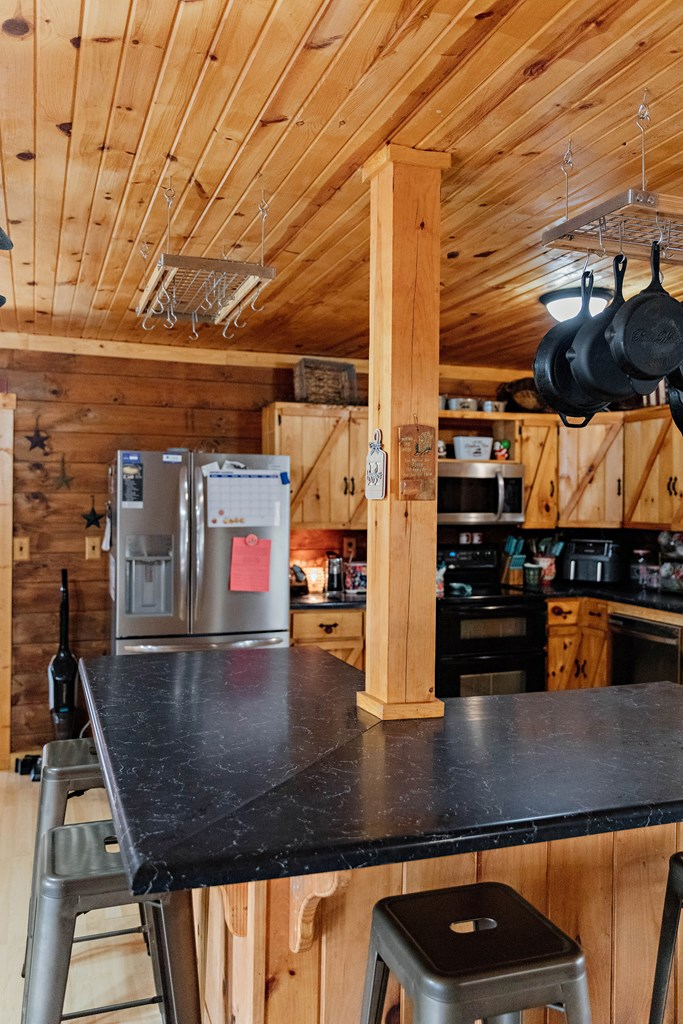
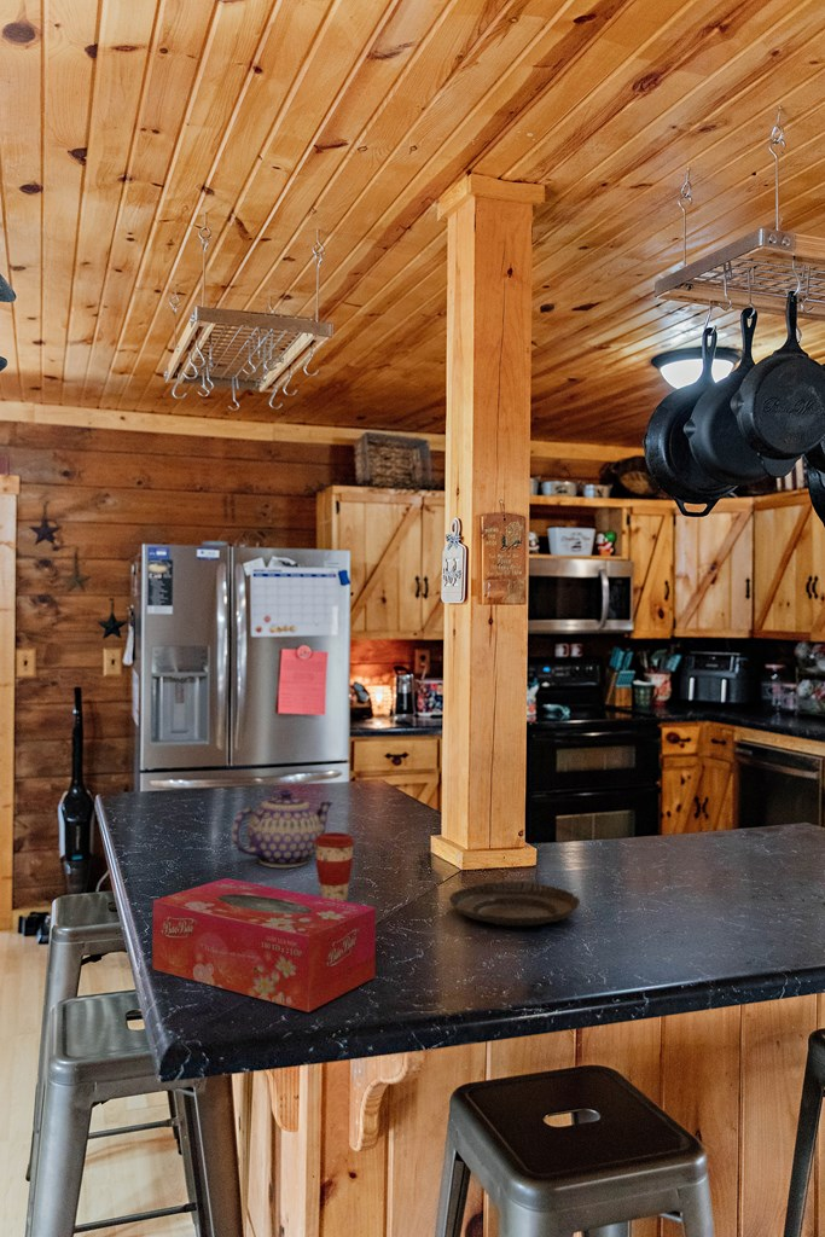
+ tissue box (262, 939)
+ coffee cup (333, 867)
+ teapot (284, 825)
+ tart tin (513, 906)
